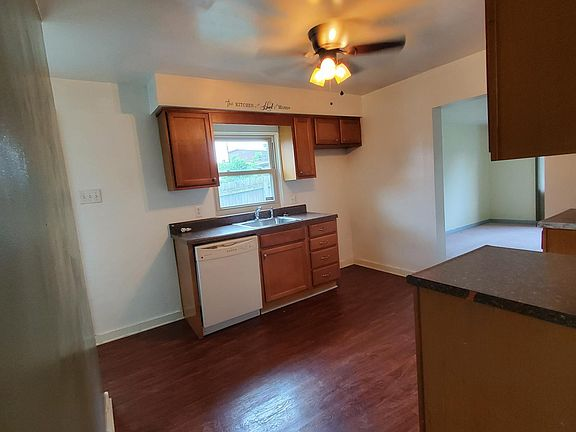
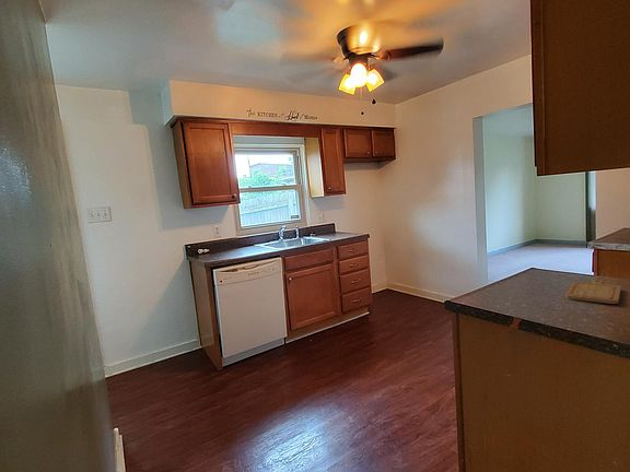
+ chopping board (594, 290)
